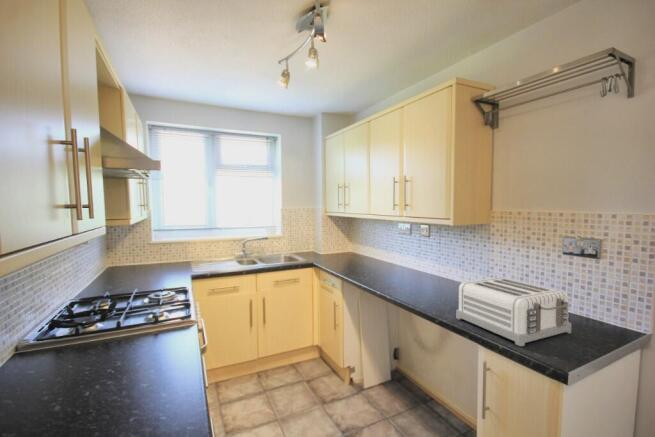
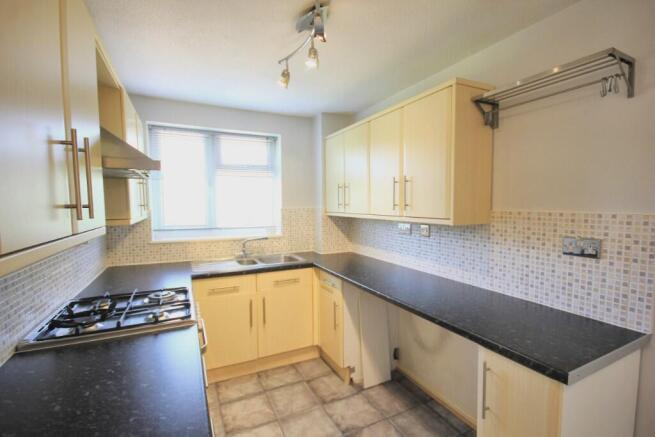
- toaster (514, 307)
